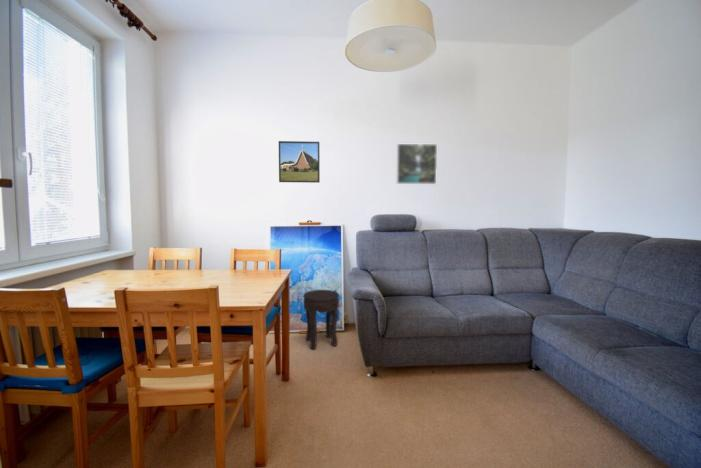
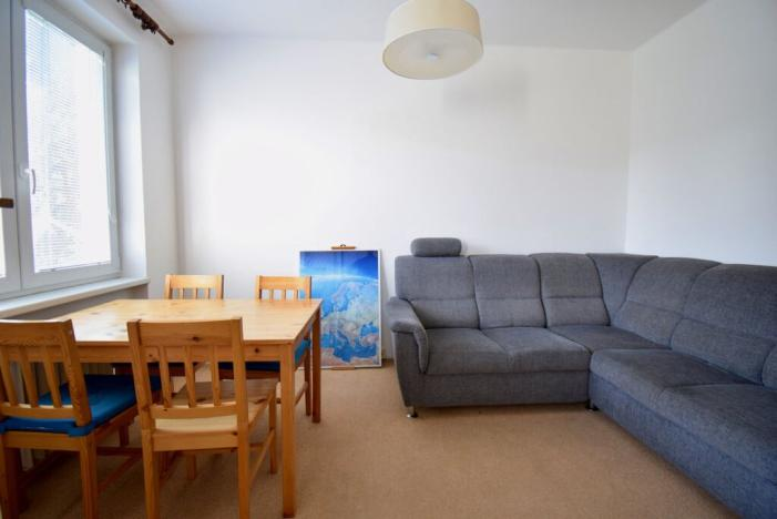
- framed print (299, 162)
- side table (326, 318)
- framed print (416, 164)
